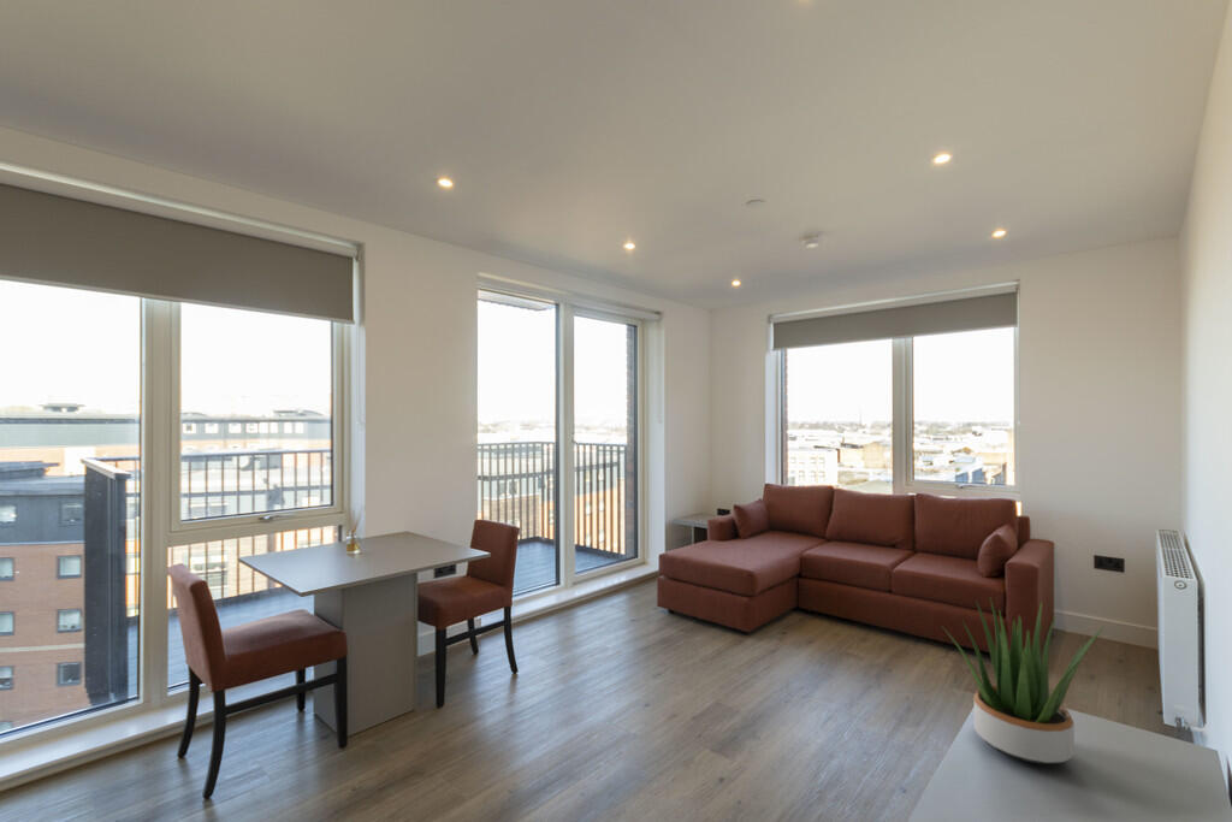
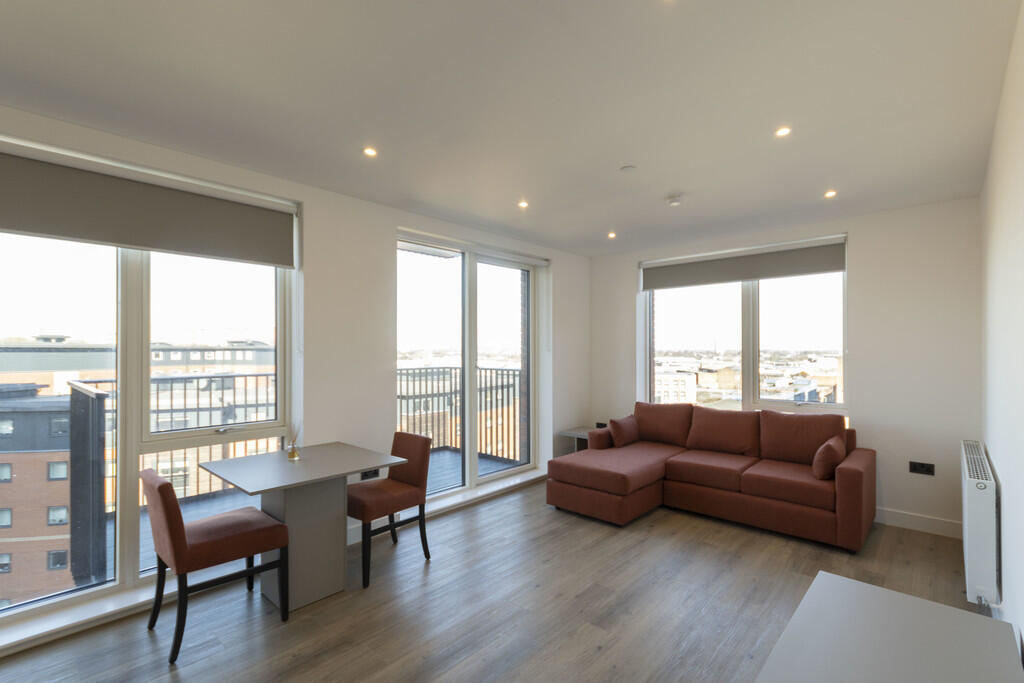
- potted plant (1021, 678)
